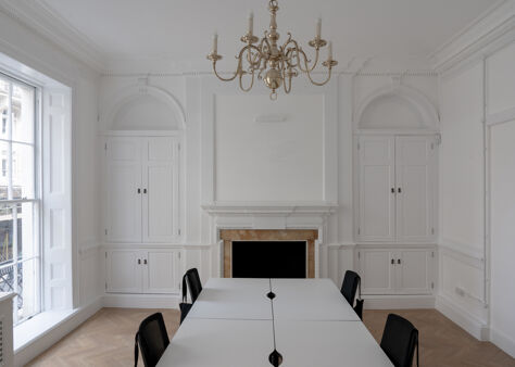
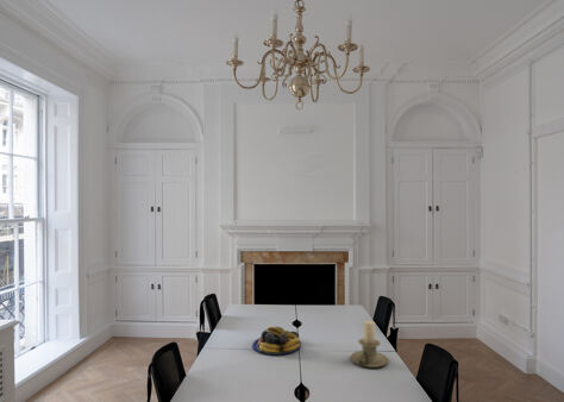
+ fruit bowl (276, 337)
+ candle holder (369, 341)
